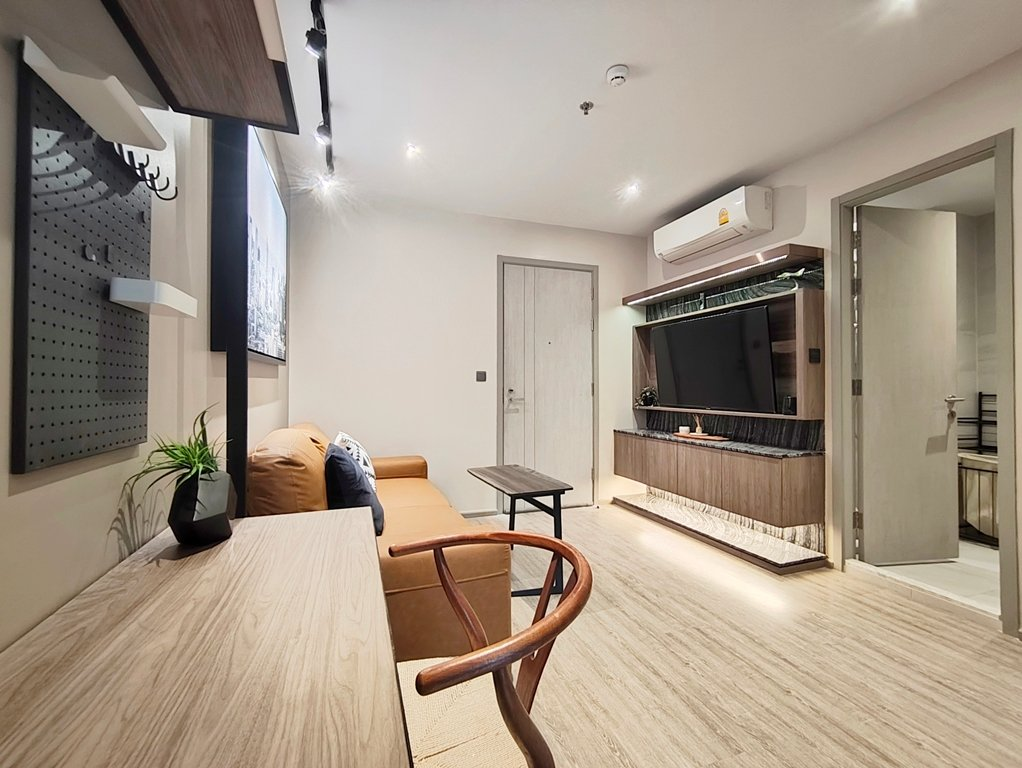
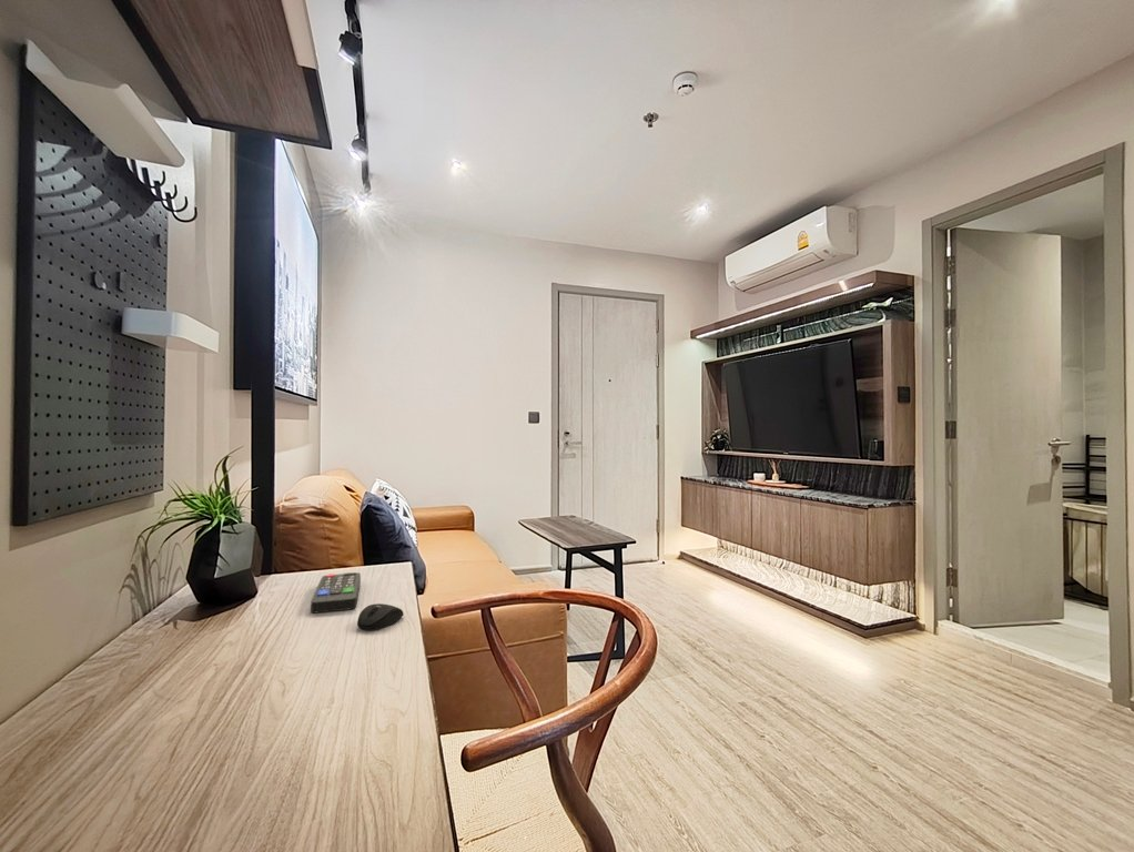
+ remote control (337, 590)
+ mouse (381, 613)
